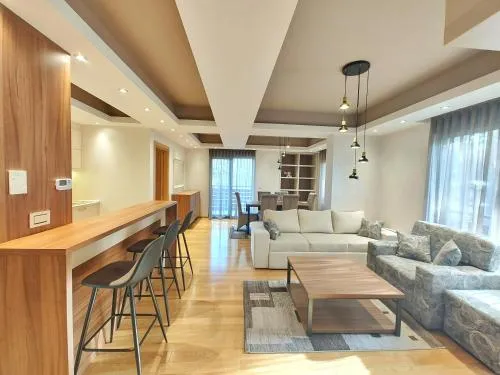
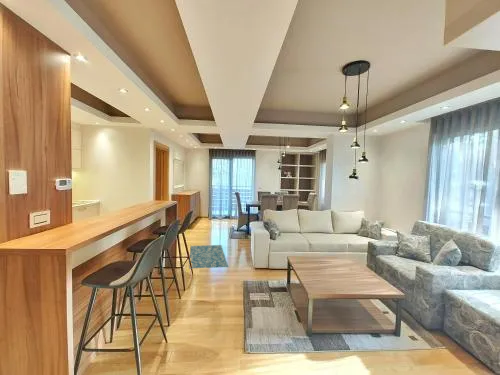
+ rug (207, 255)
